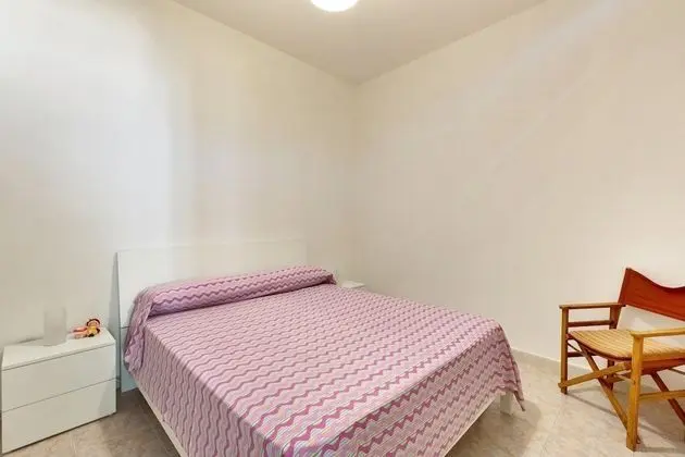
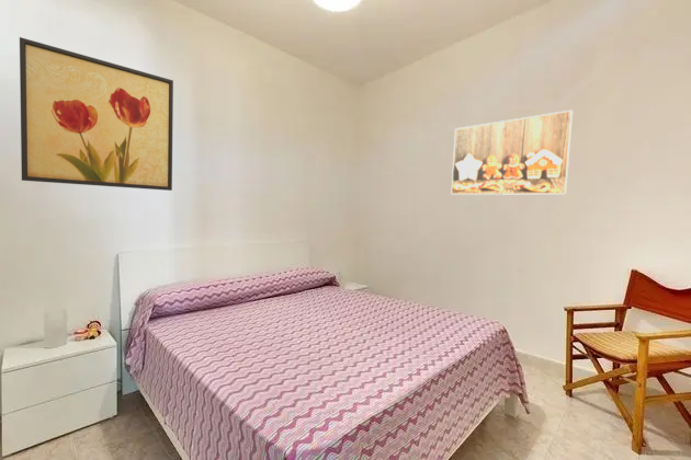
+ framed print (505, 158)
+ wall art (105, 125)
